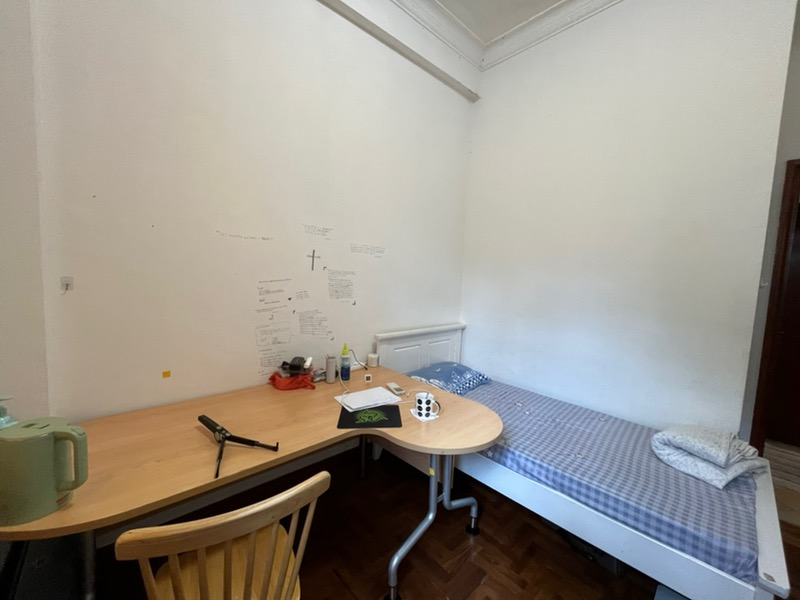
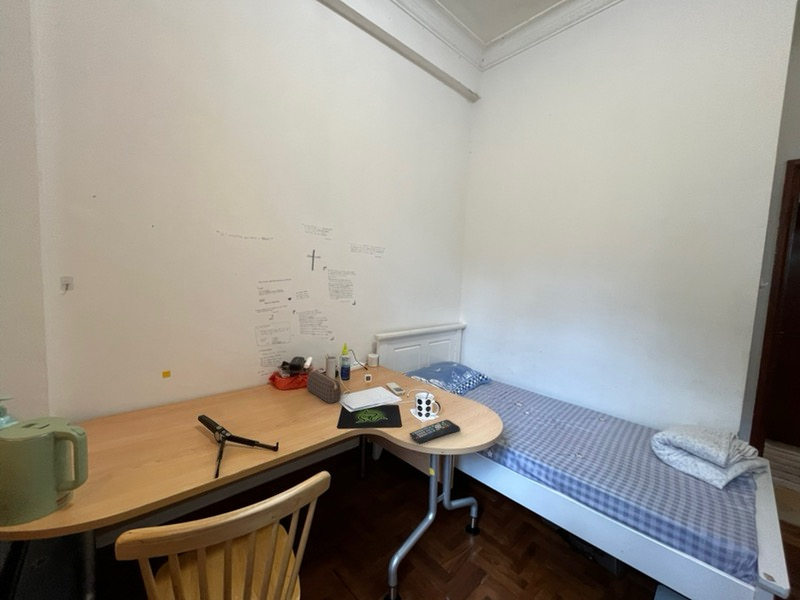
+ remote control (435, 430)
+ speaker (323, 385)
